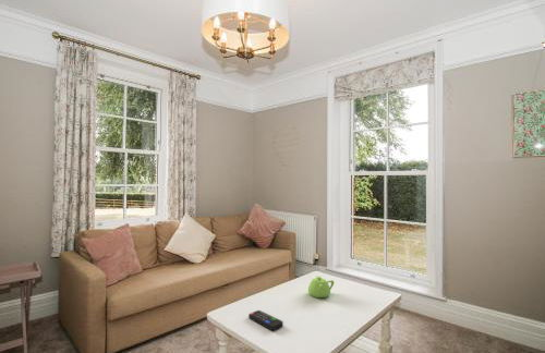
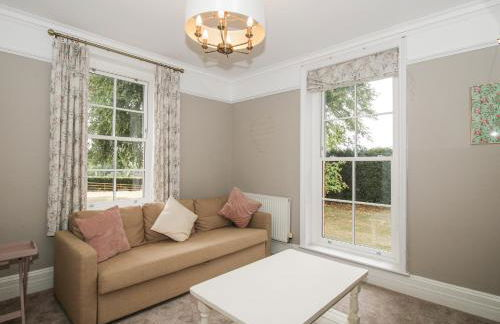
- remote control (265, 319)
- teapot (320, 285)
